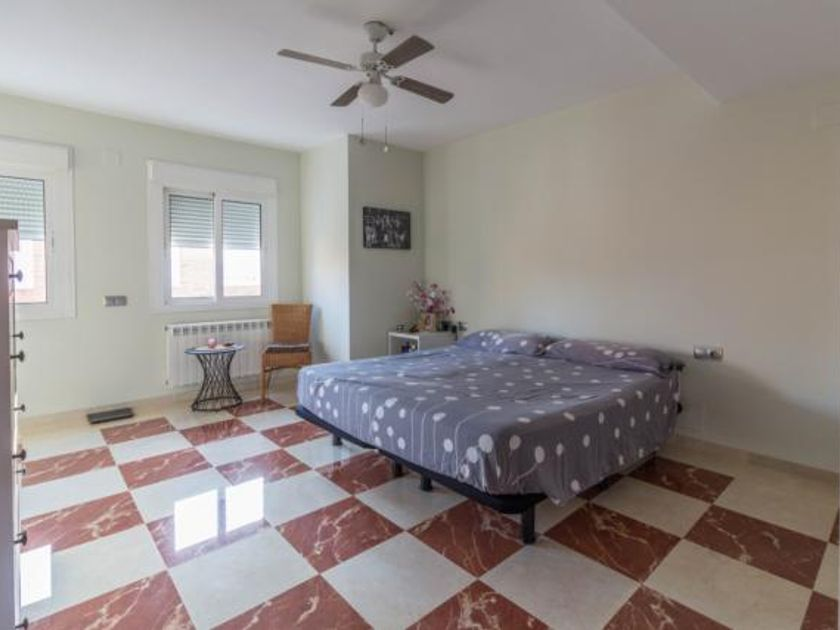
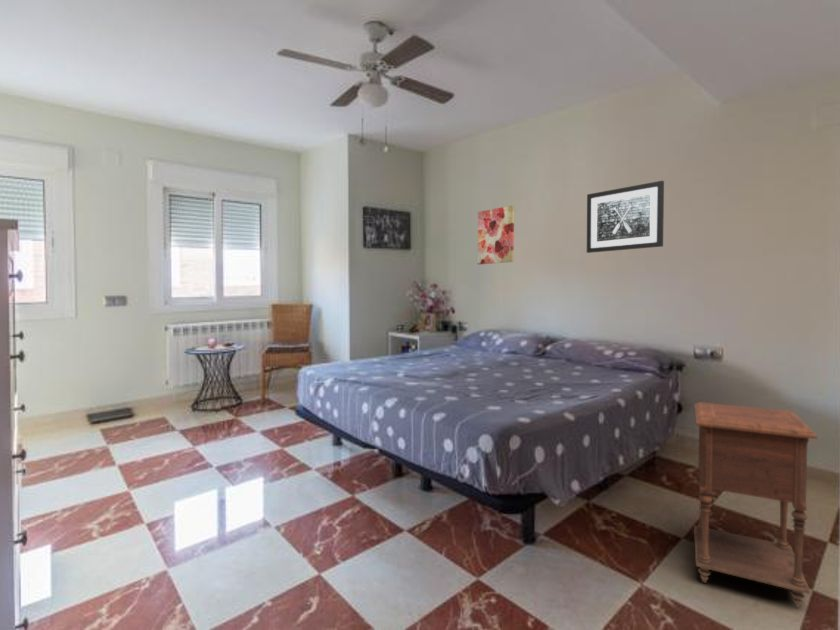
+ nightstand (746, 494)
+ wall art (495, 236)
+ wall art (623, 219)
